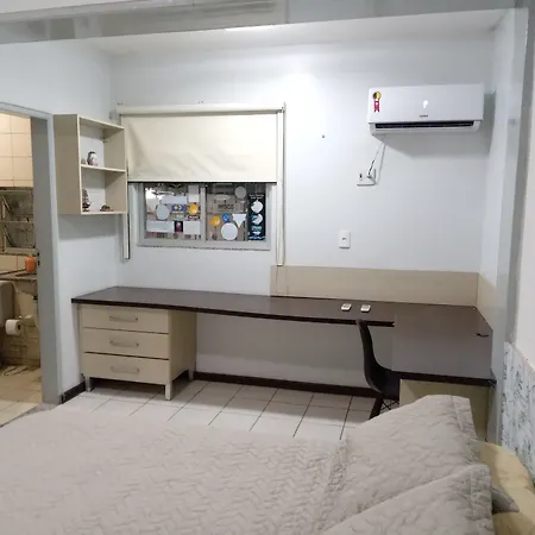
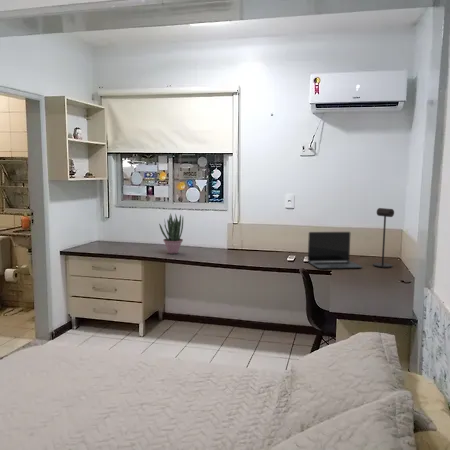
+ laptop (335, 249)
+ desk lamp (383, 237)
+ potted plant (172, 232)
